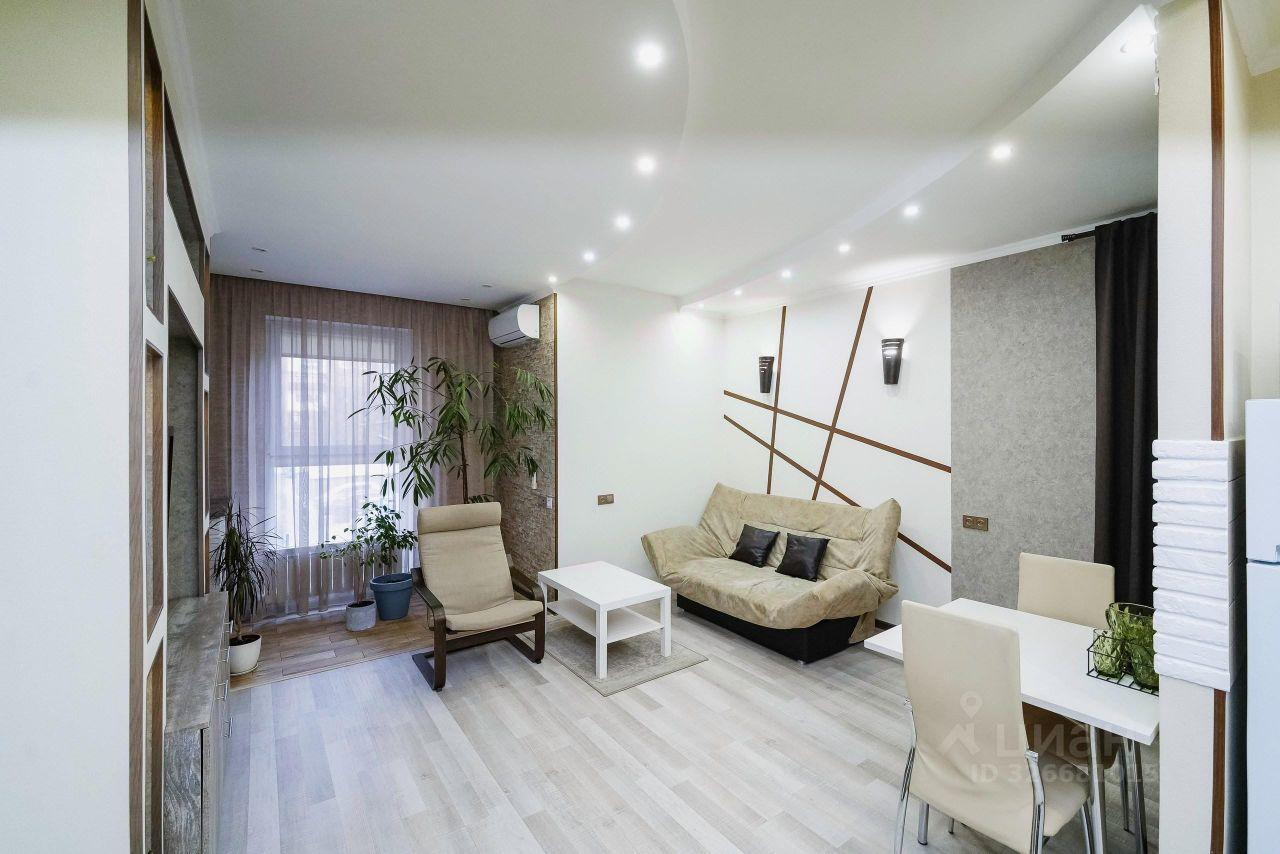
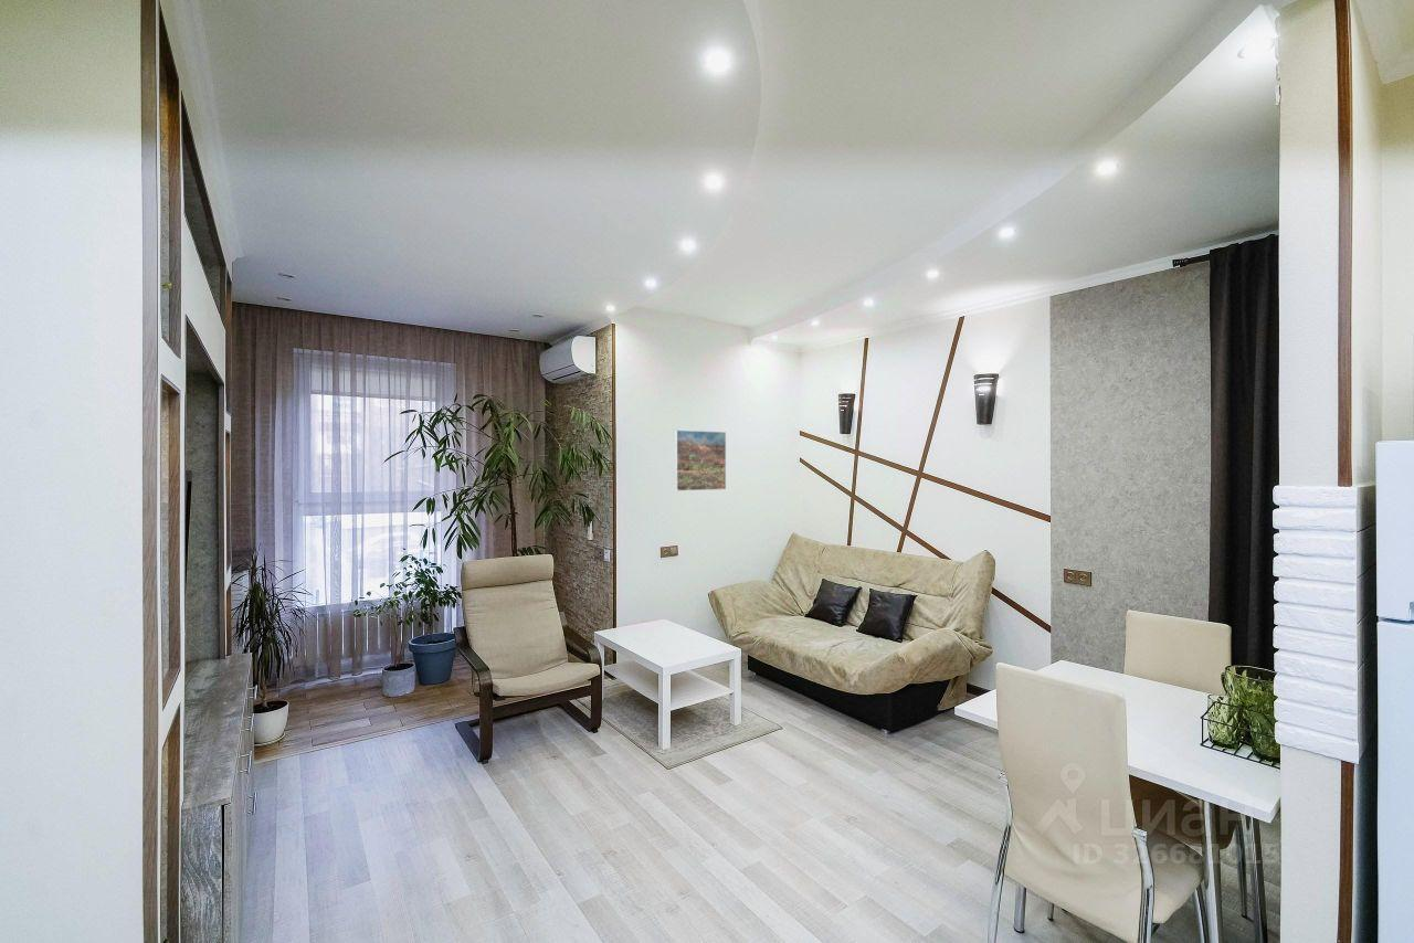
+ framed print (700, 460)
